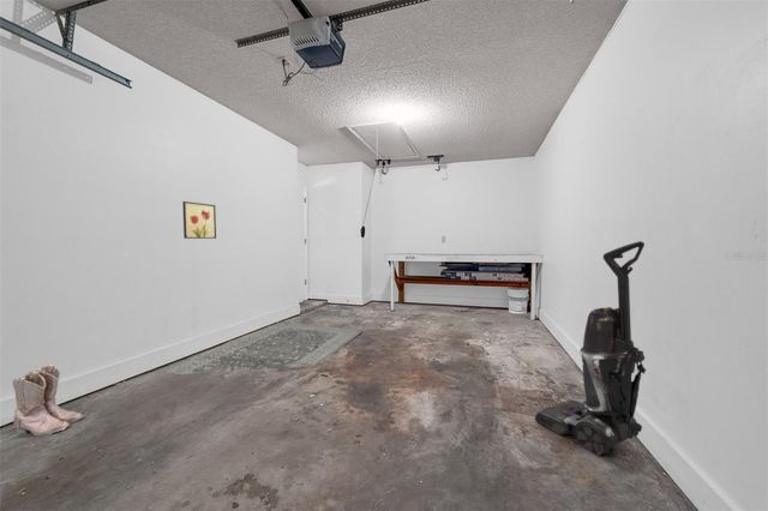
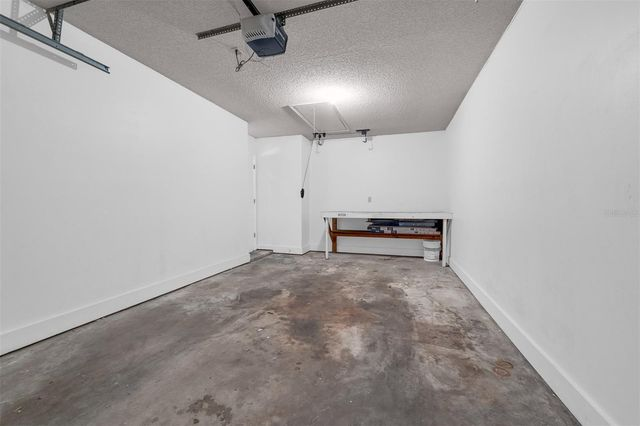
- vacuum cleaner (587, 337)
- wall art (199, 221)
- rug (277, 349)
- boots (48, 397)
